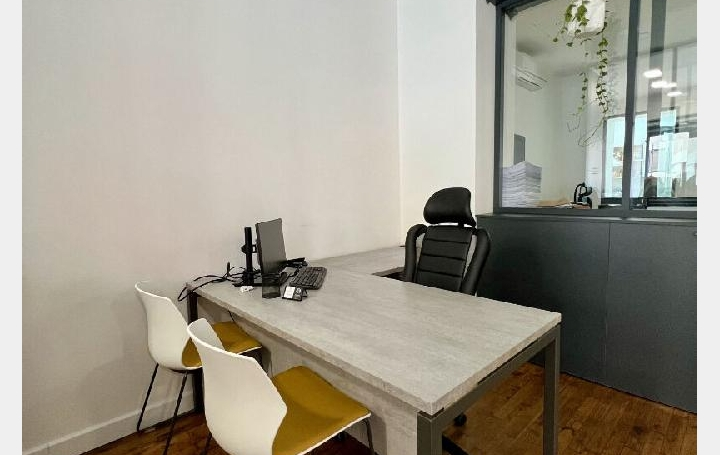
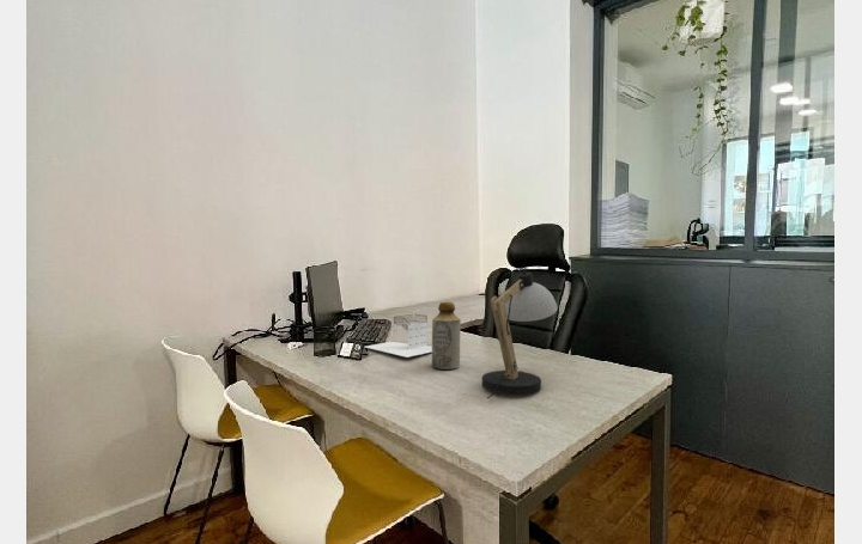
+ architectural model (413, 330)
+ bottle (445, 334)
+ desk lamp (516, 320)
